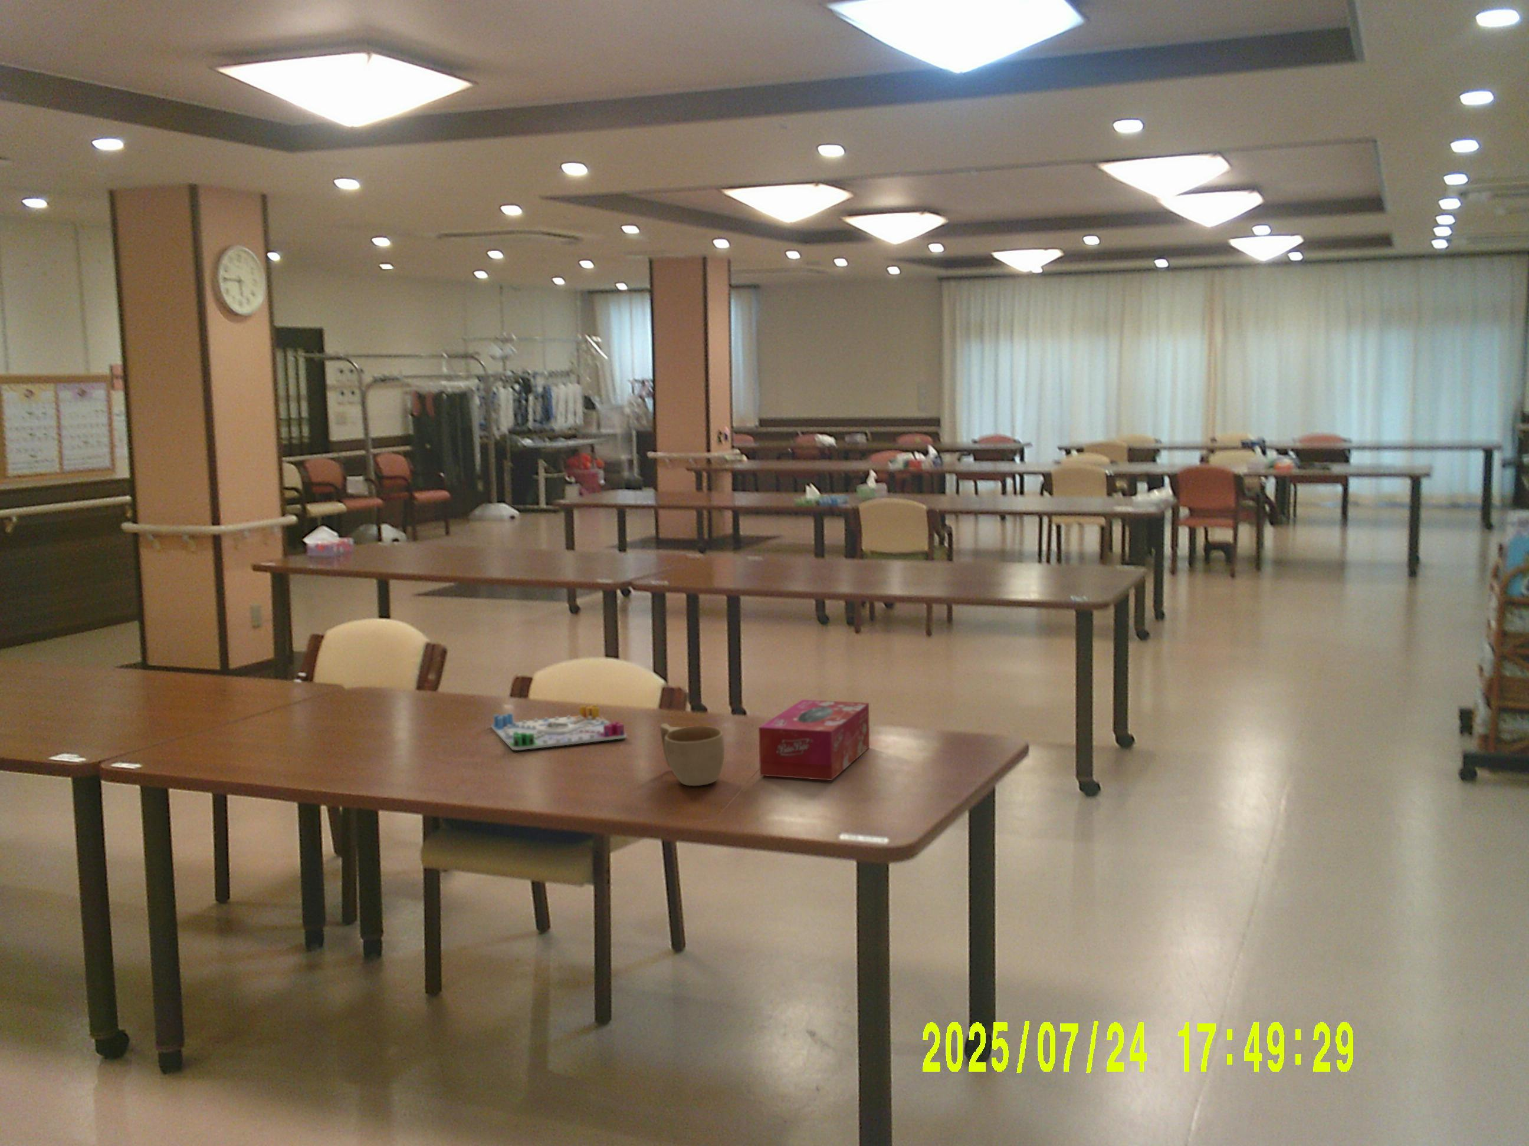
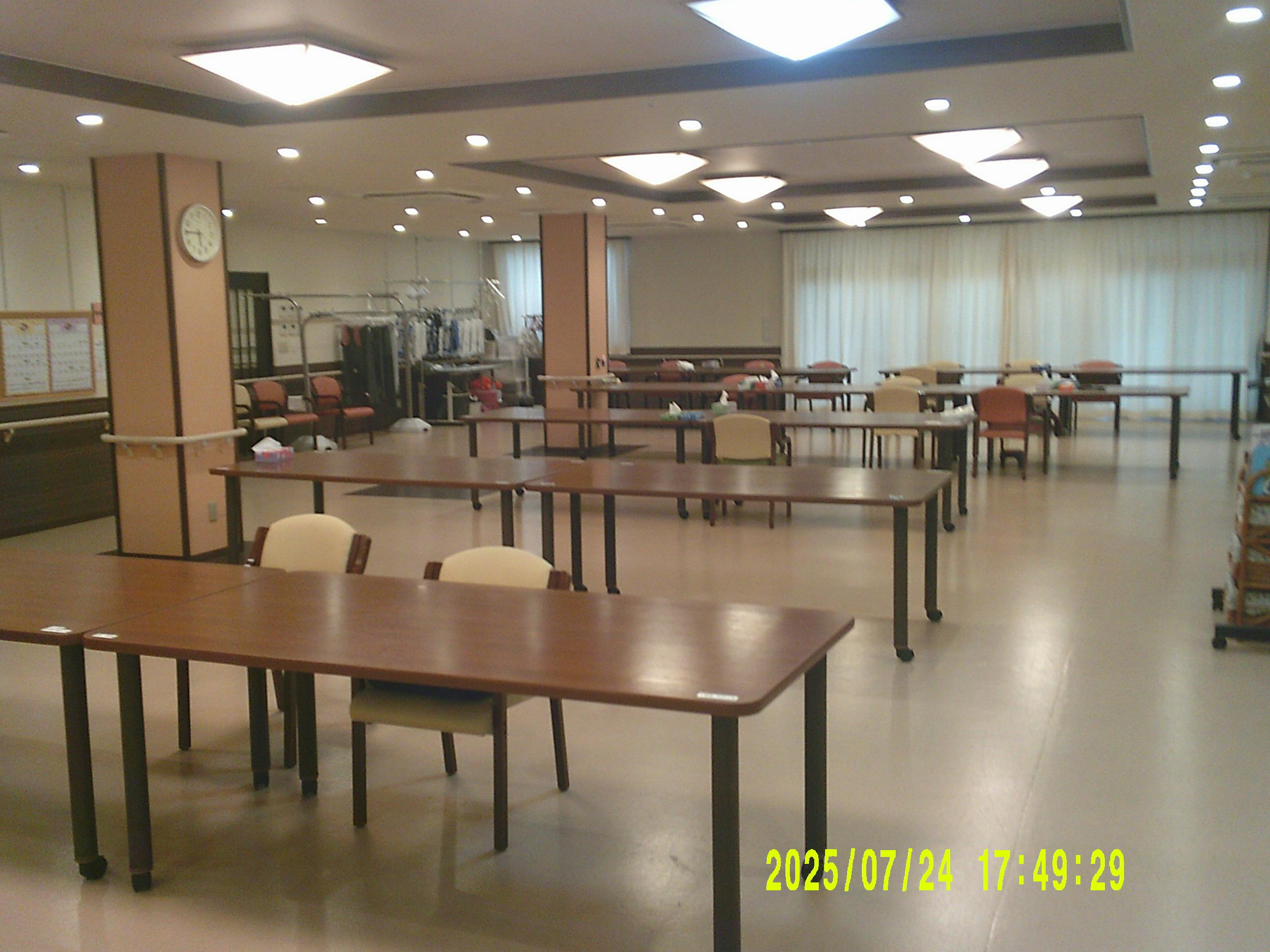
- tissue box (816, 738)
- board game (557, 726)
- cup (689, 754)
